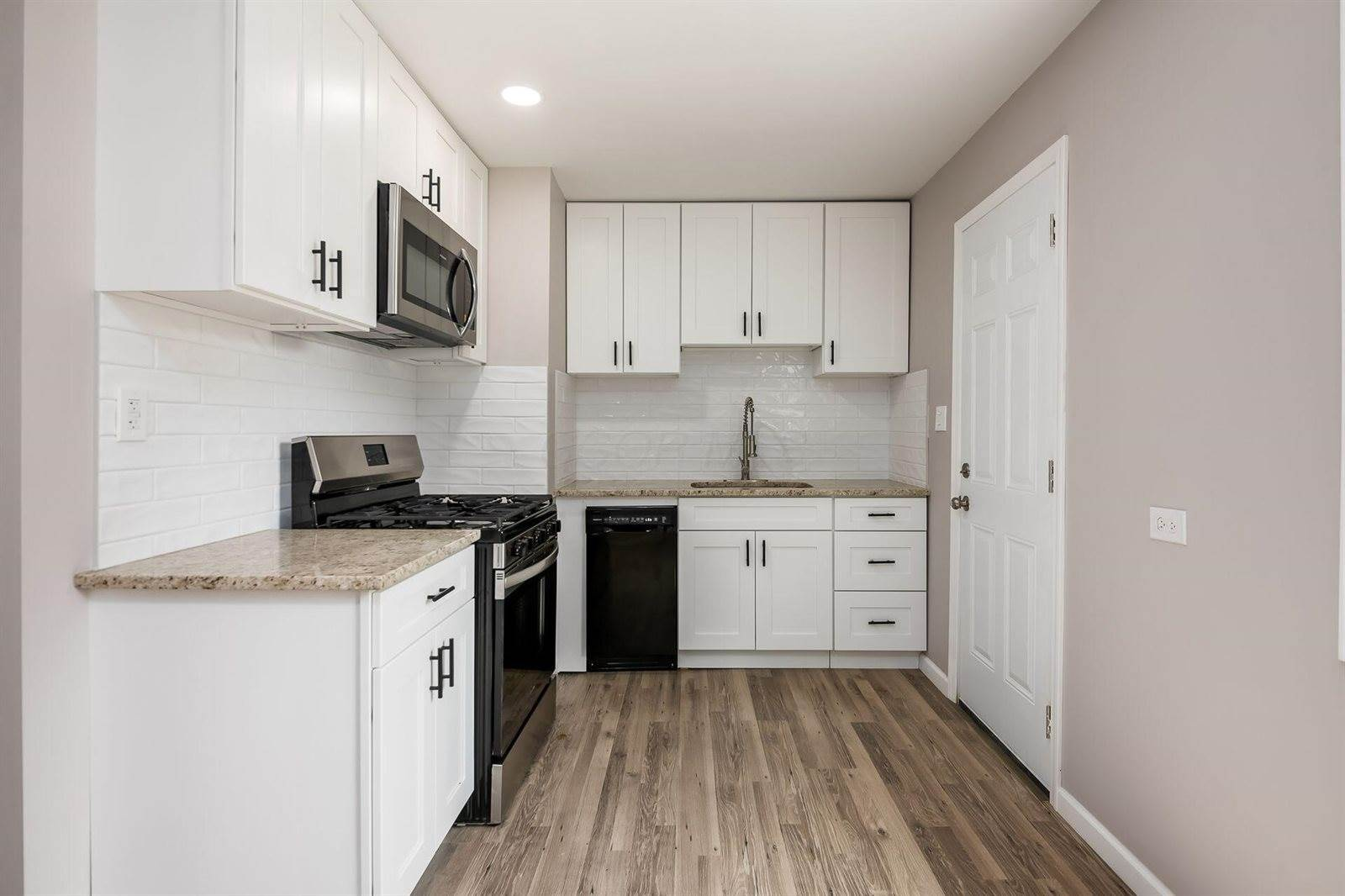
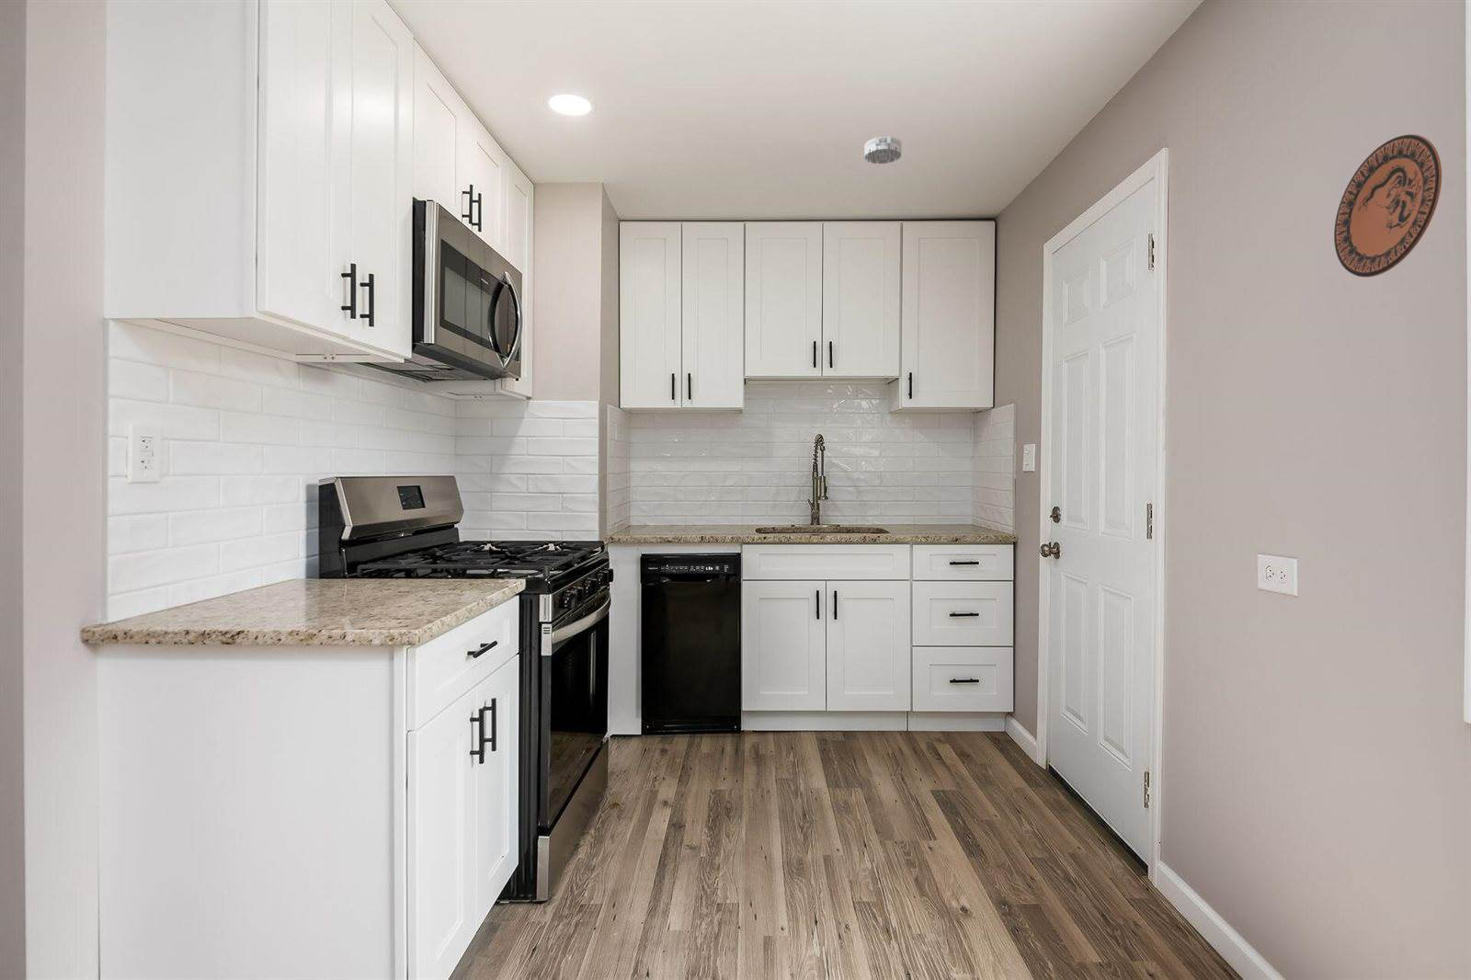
+ decorative plate (1386, 208)
+ smoke detector (883, 149)
